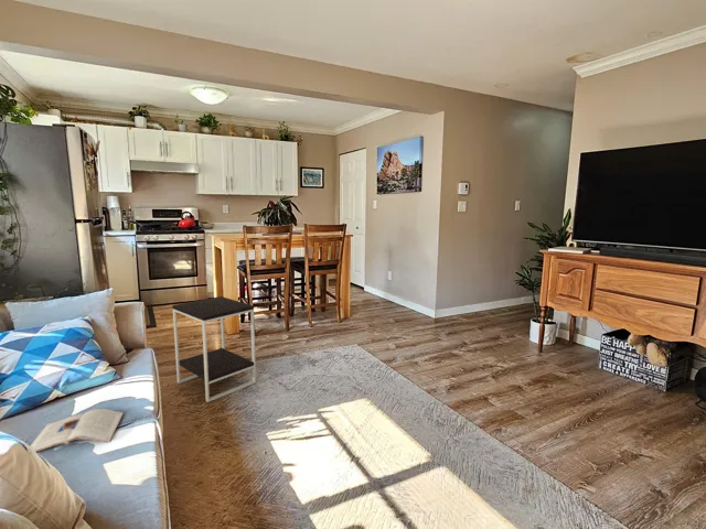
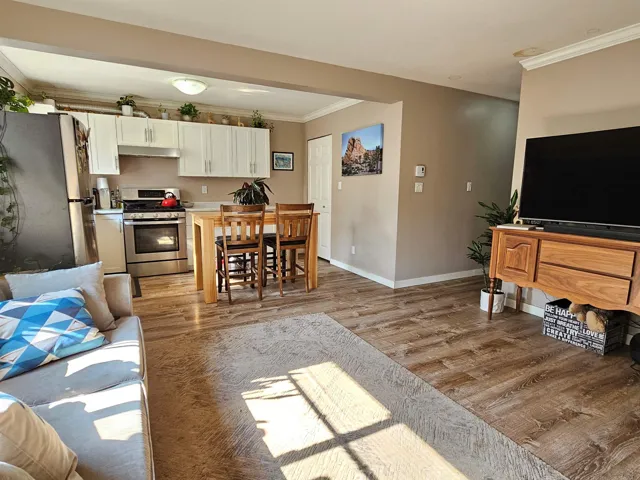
- magazine (76, 428)
- side table (215, 349)
